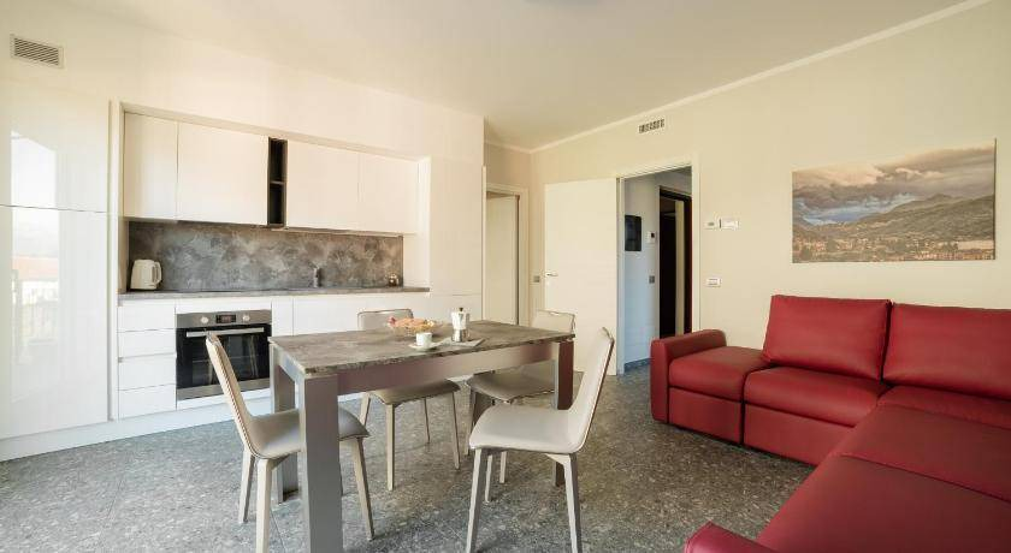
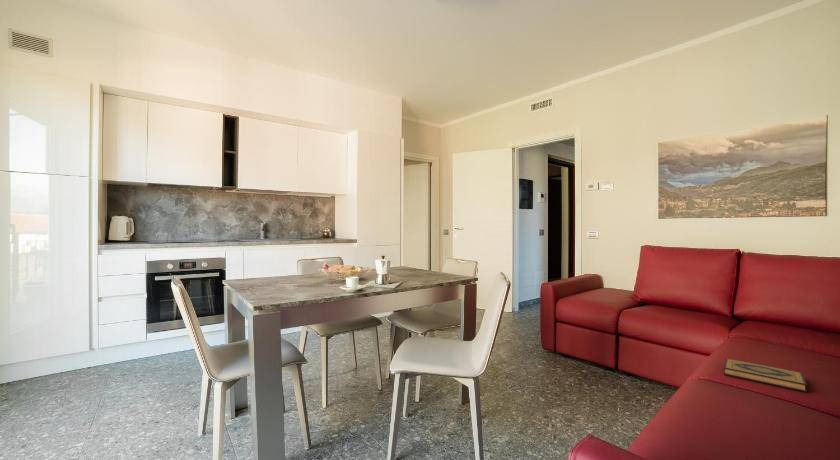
+ hardback book (762, 373)
